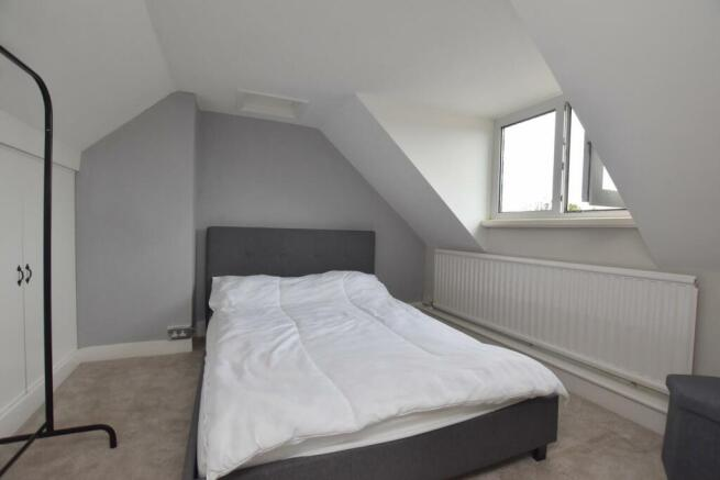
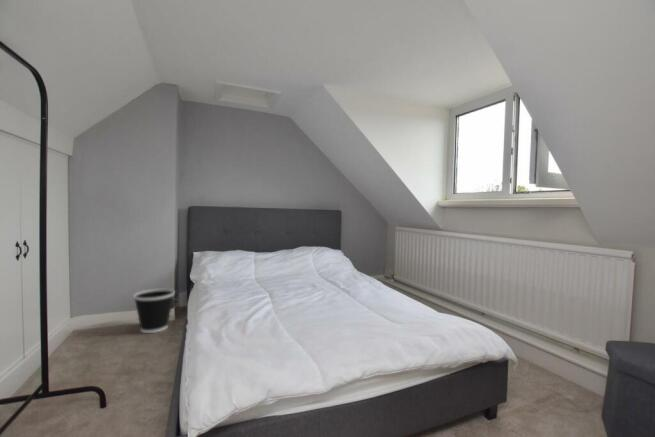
+ wastebasket (154, 310)
